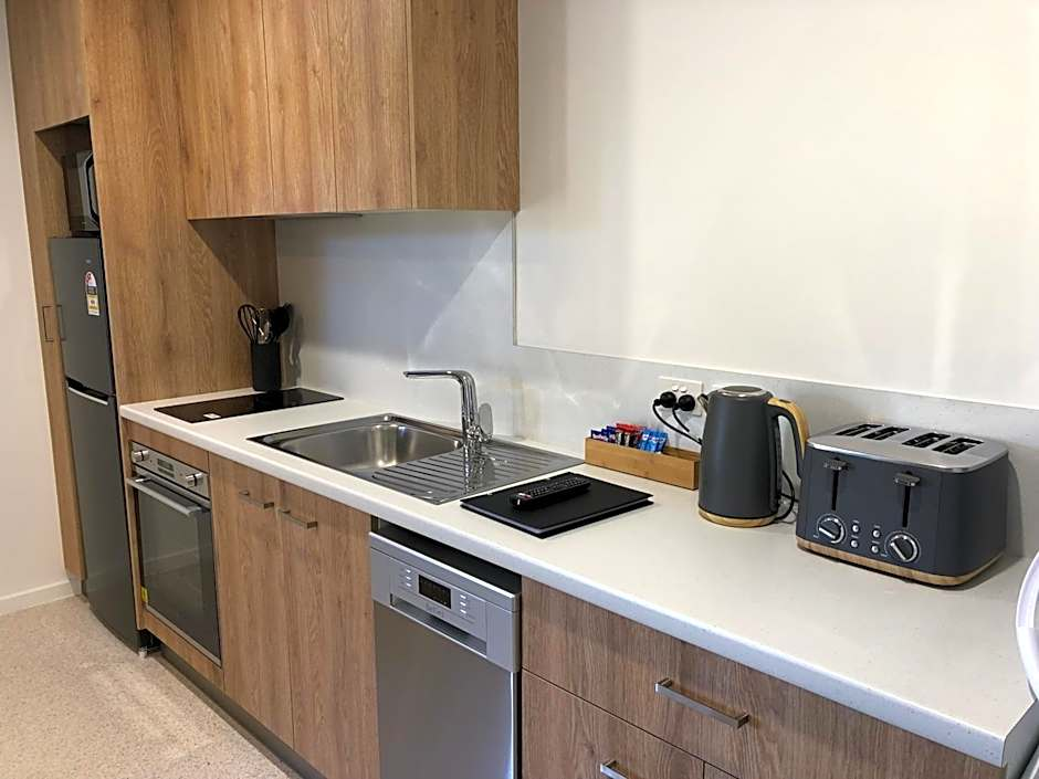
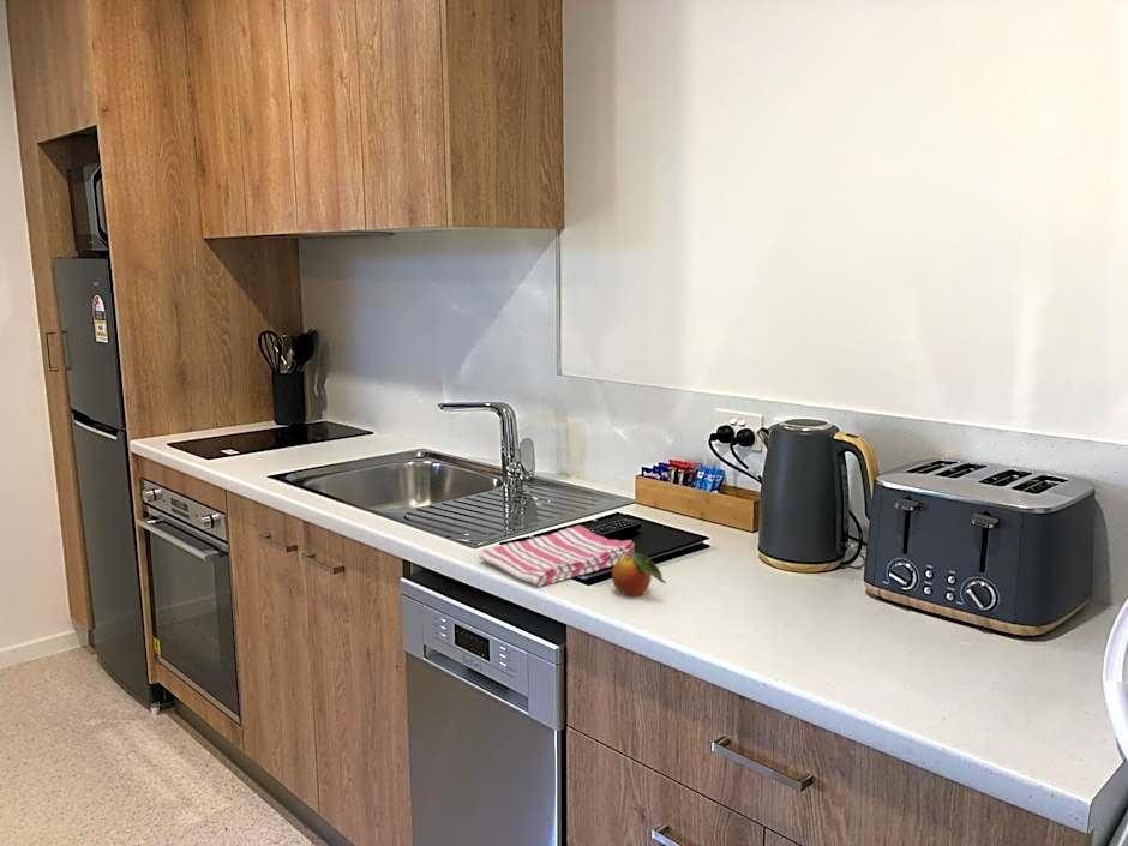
+ dish towel (557, 551)
+ fruit (640, 570)
